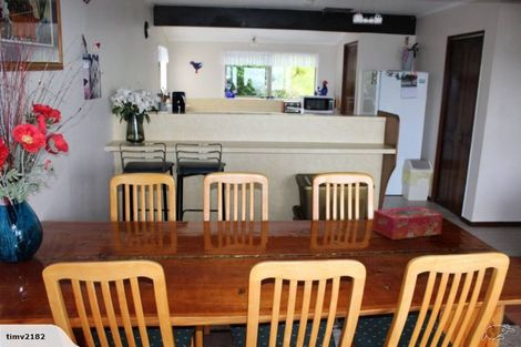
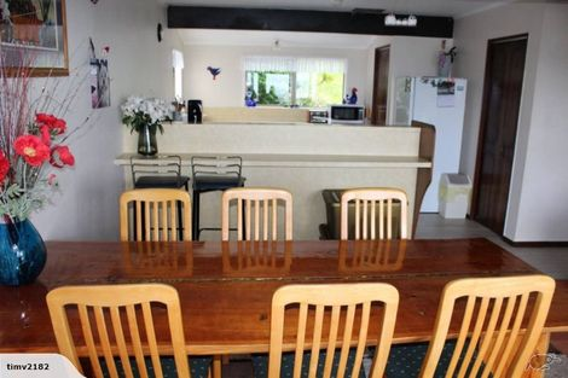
- tissue box (407, 222)
